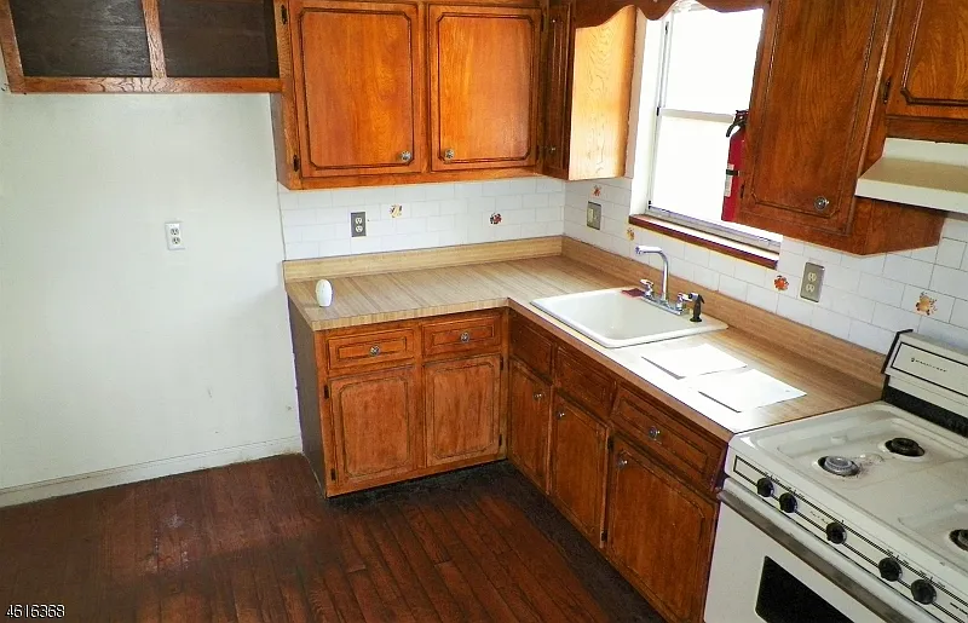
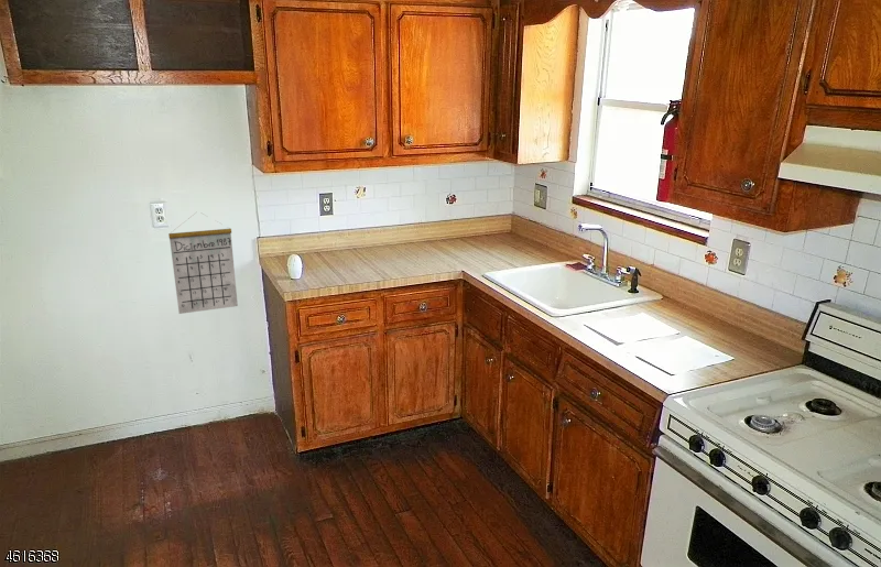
+ calendar (204, 261)
